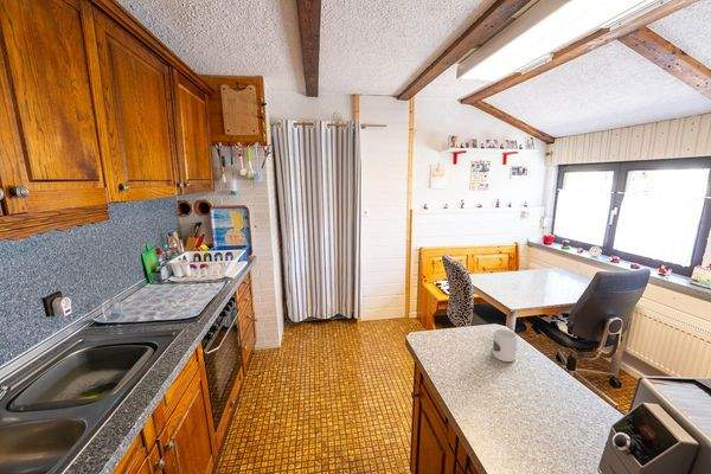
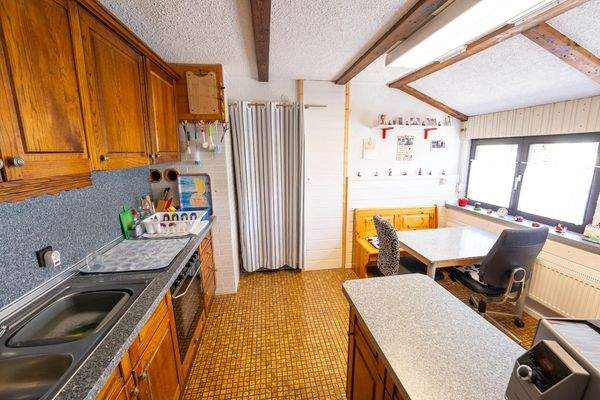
- mug (502, 342)
